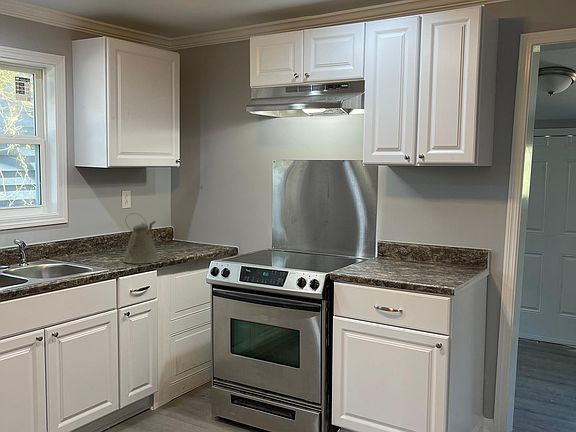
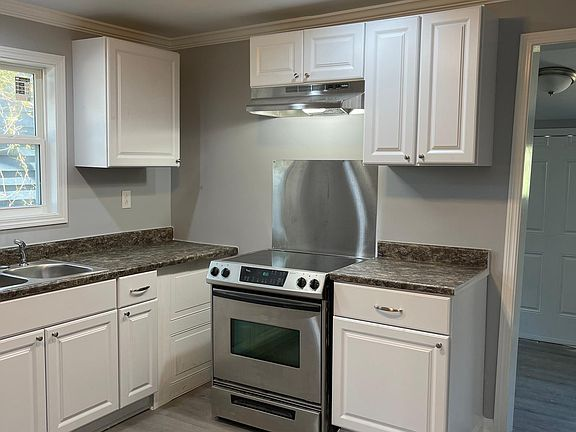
- kettle (141, 236)
